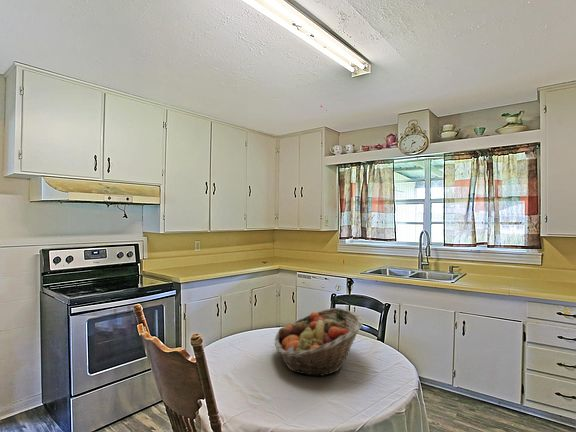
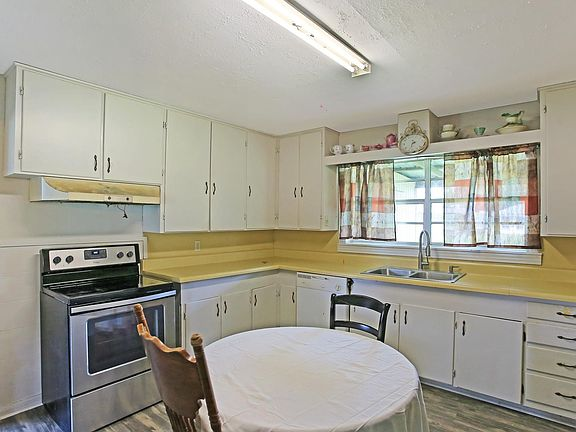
- fruit basket (317, 337)
